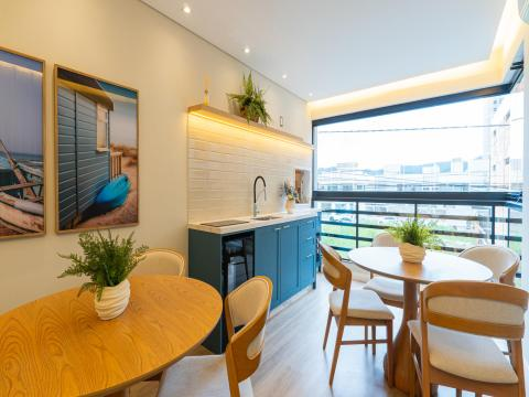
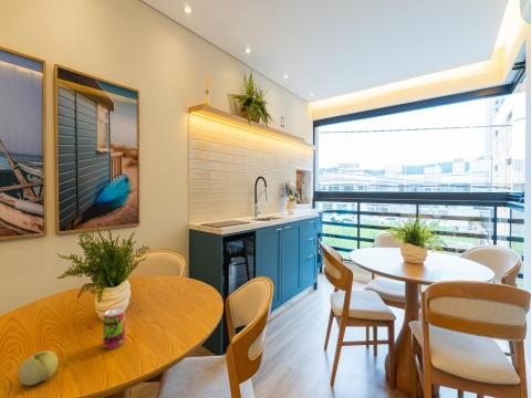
+ apple (39, 366)
+ beverage can (114, 327)
